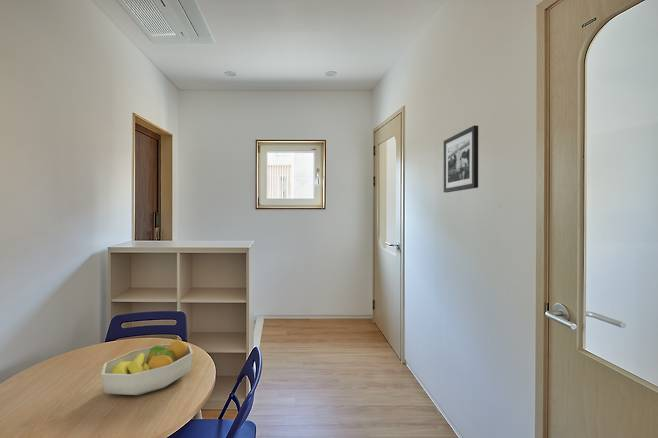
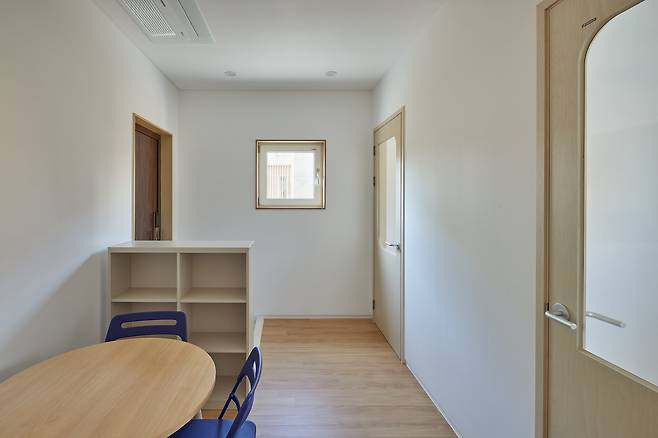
- fruit bowl (150, 364)
- picture frame (459, 162)
